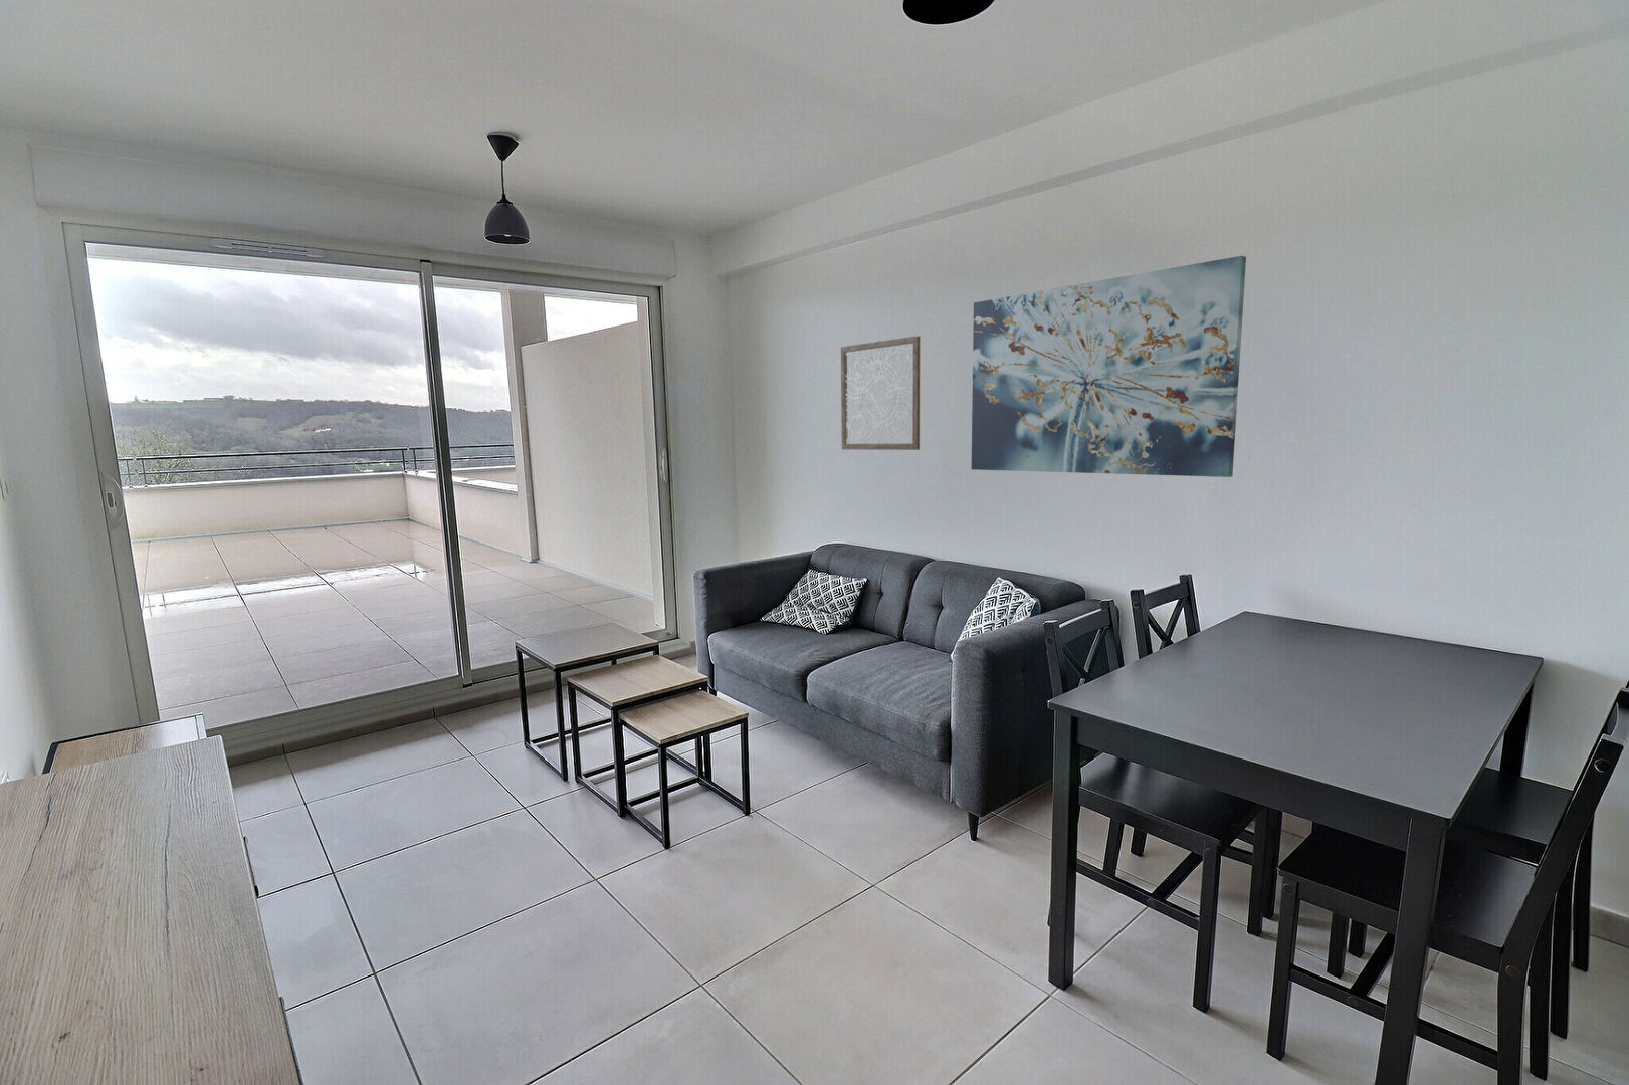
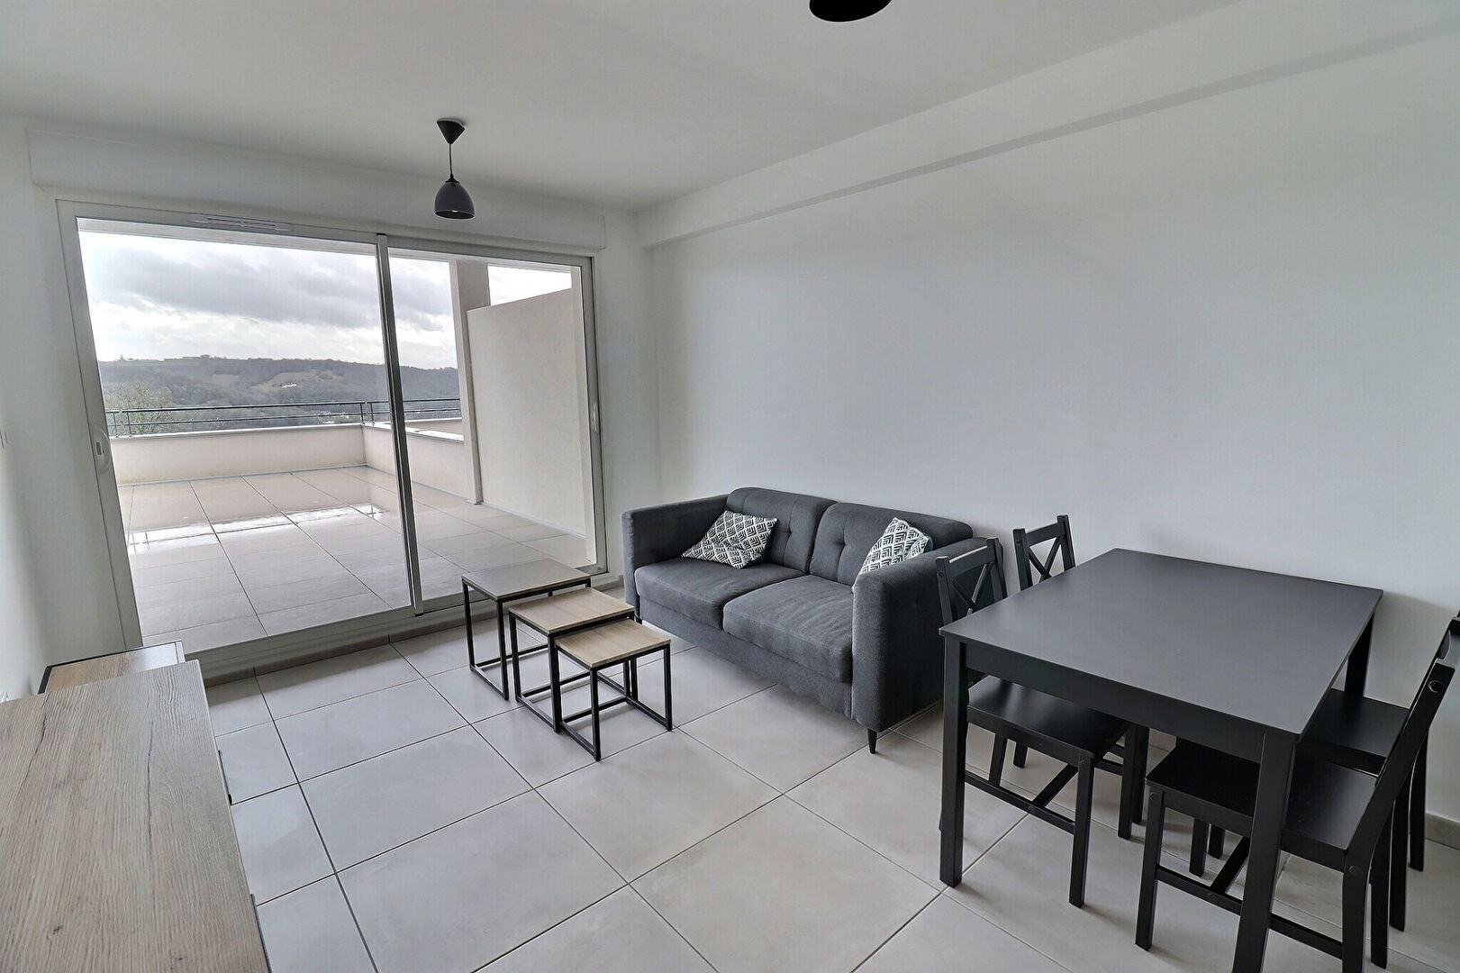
- wall art (1088, 379)
- wall art (882, 392)
